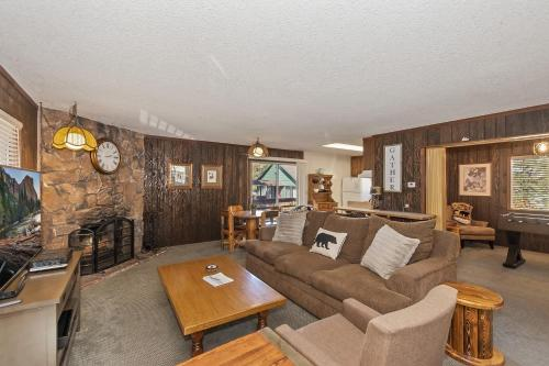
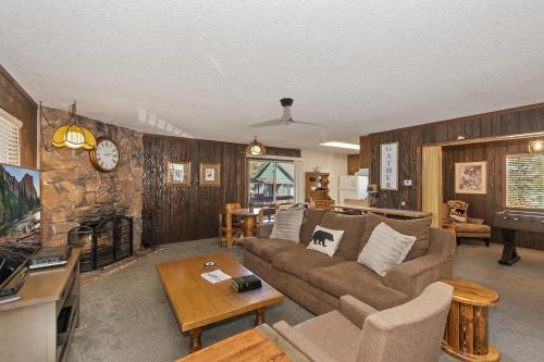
+ book (246, 283)
+ ceiling fan (286, 109)
